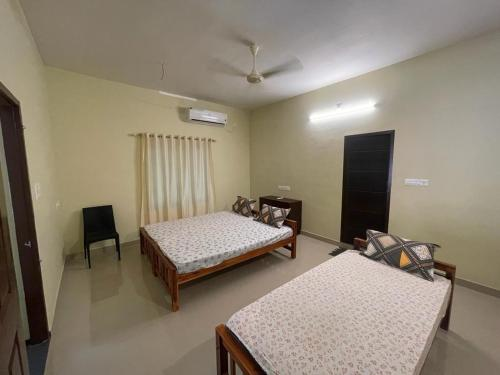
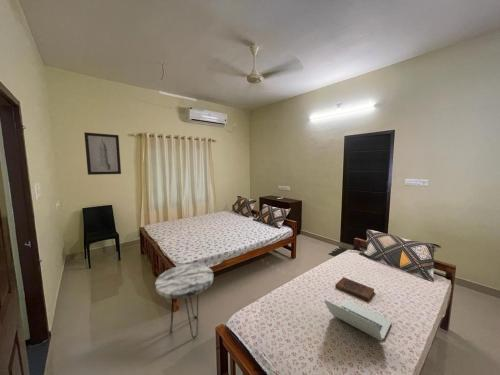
+ wall art (103, 154)
+ laptop (358, 310)
+ book (354, 288)
+ side table (186, 302)
